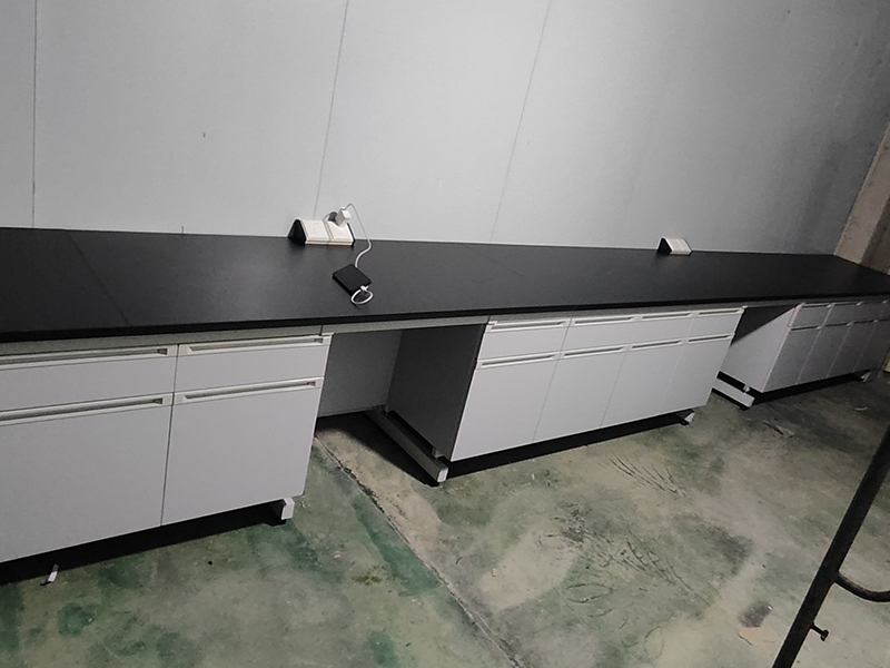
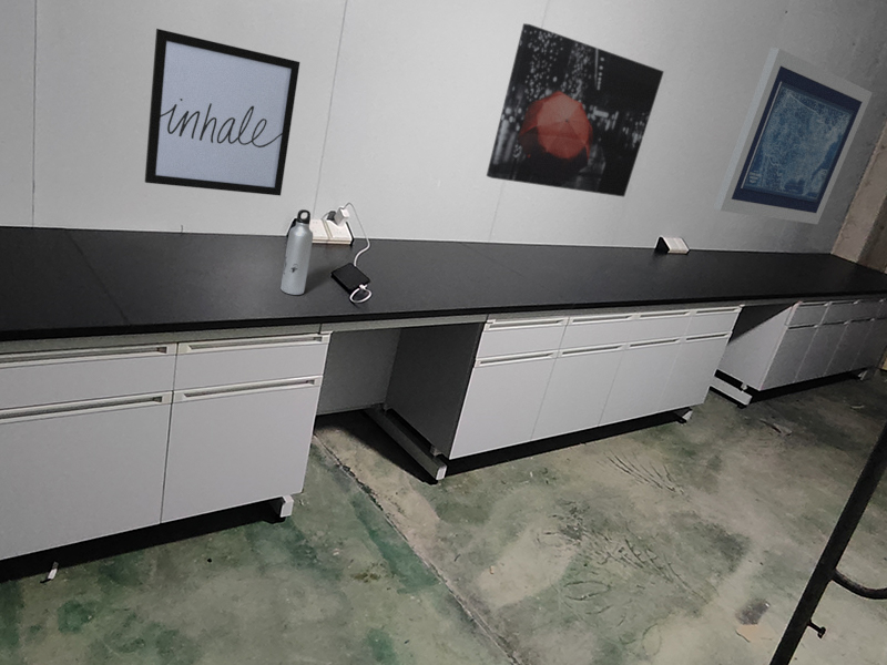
+ wall art (224, 120)
+ water bottle (298, 250)
+ wall art (580, 120)
+ wall art (796, 146)
